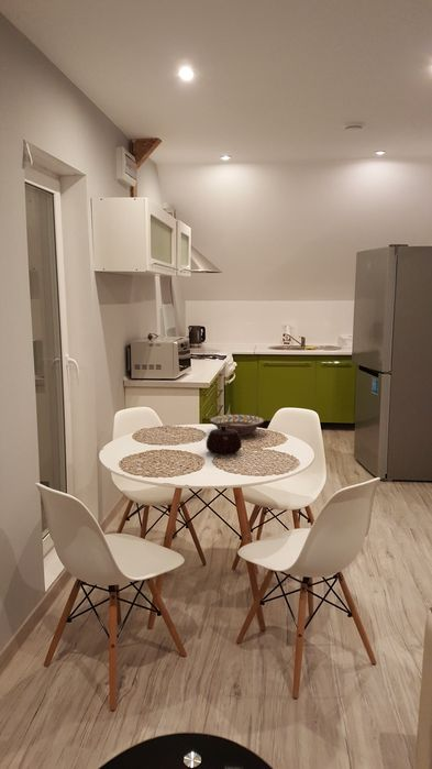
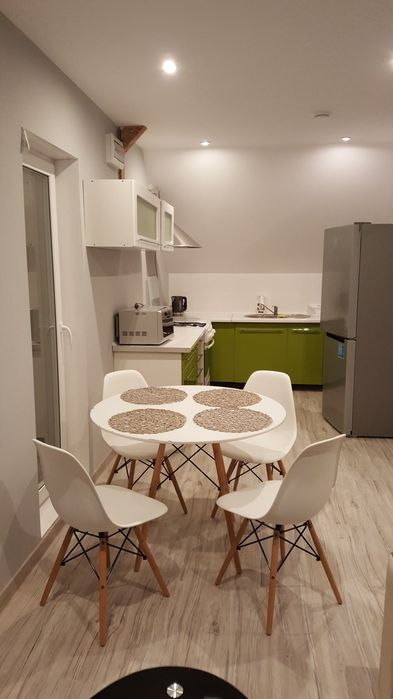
- decorative bowl (236, 426)
- teapot (223, 439)
